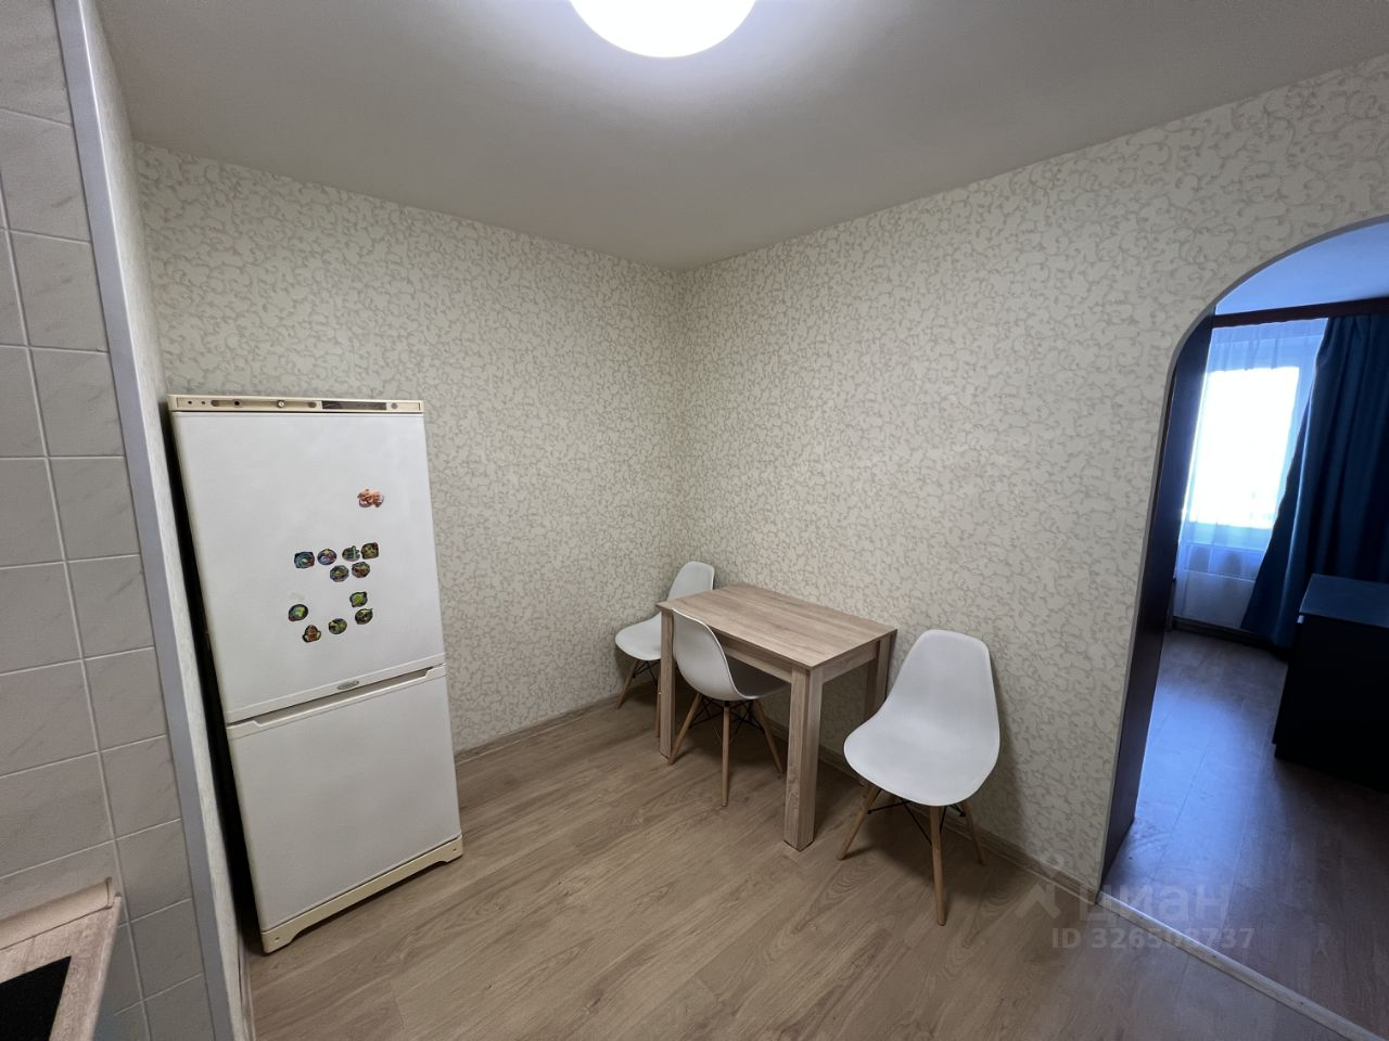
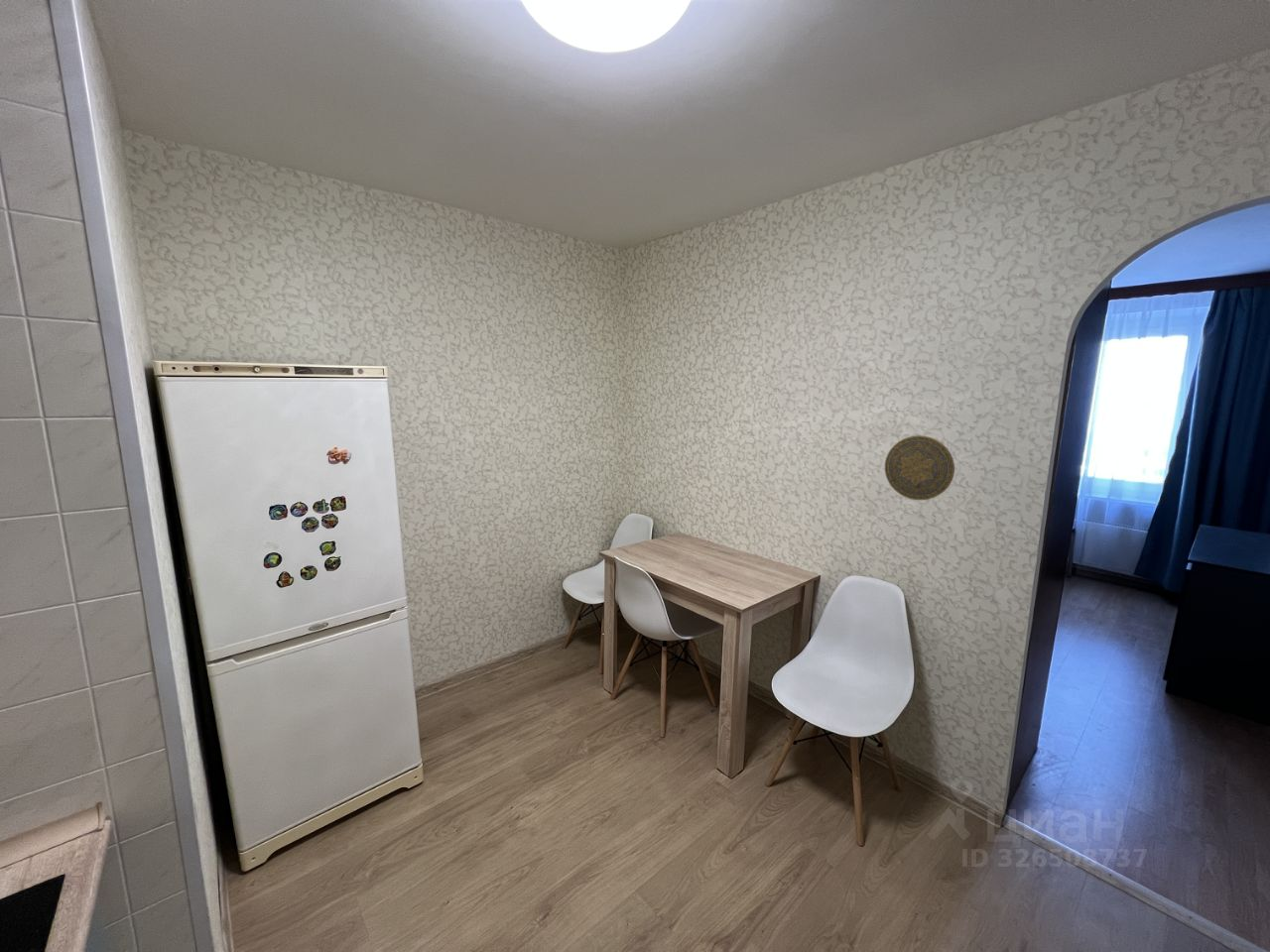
+ decorative plate (917, 468)
